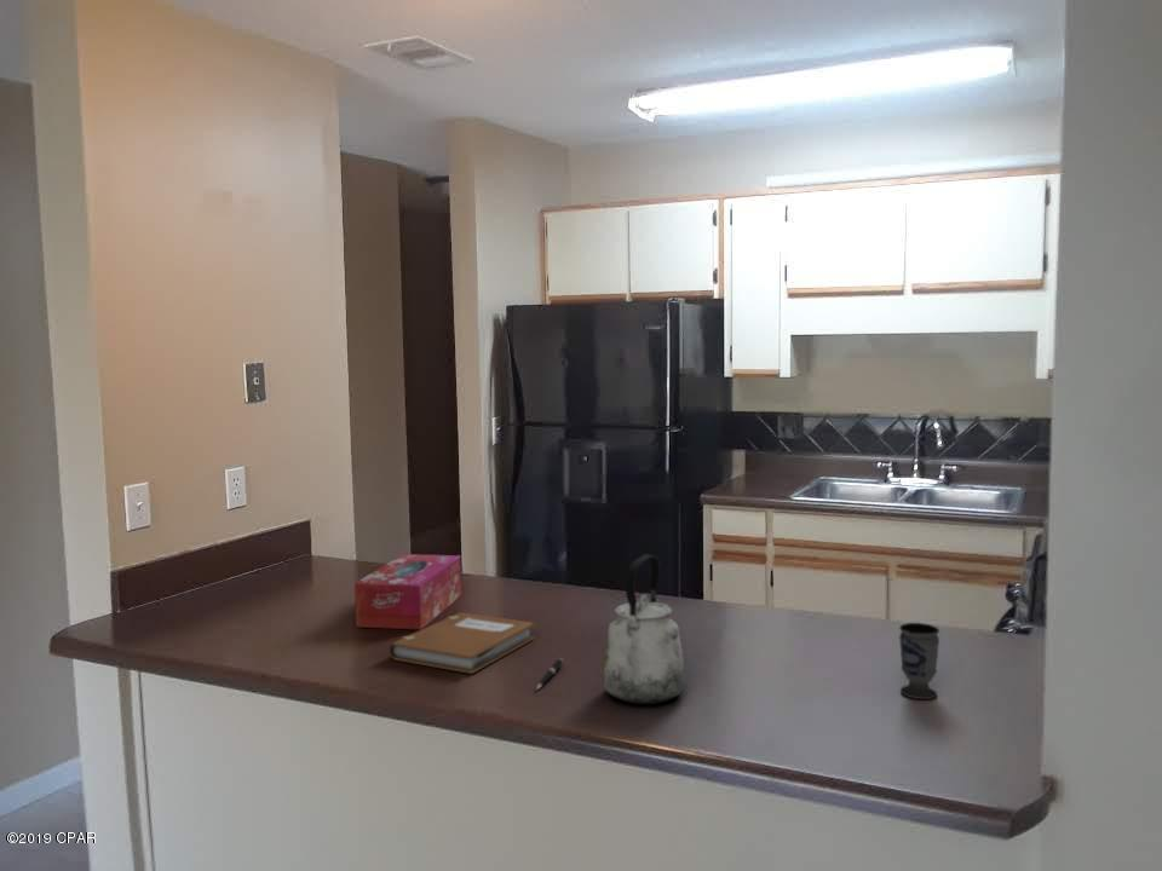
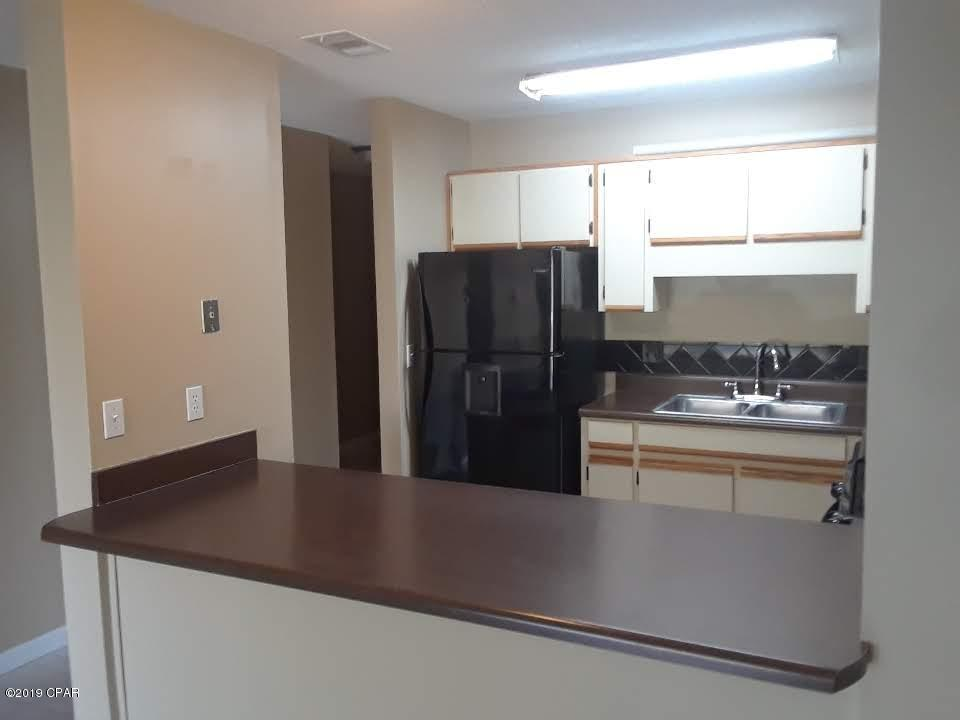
- tissue box (410, 589)
- pen (548, 674)
- kettle (648, 622)
- cup (919, 661)
- notebook (465, 639)
